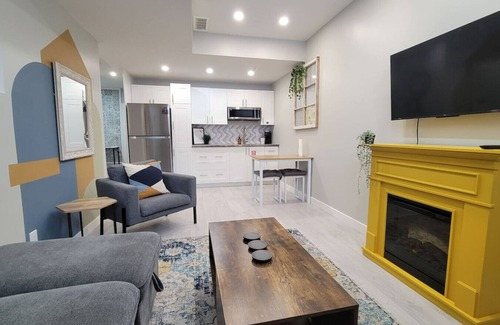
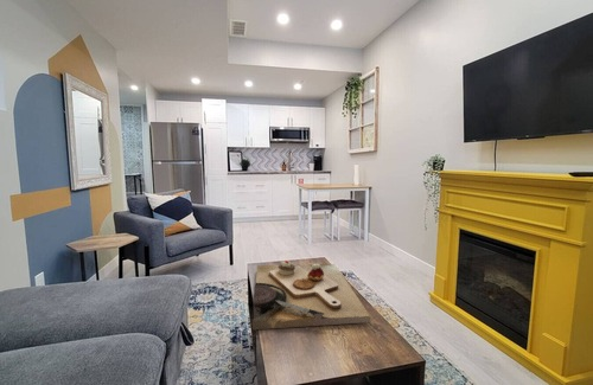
+ decorative tray (302, 280)
